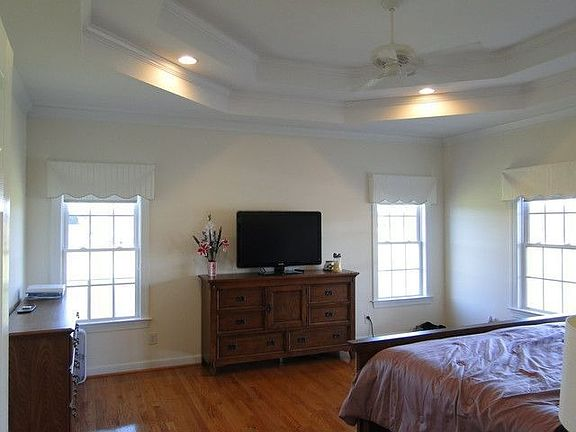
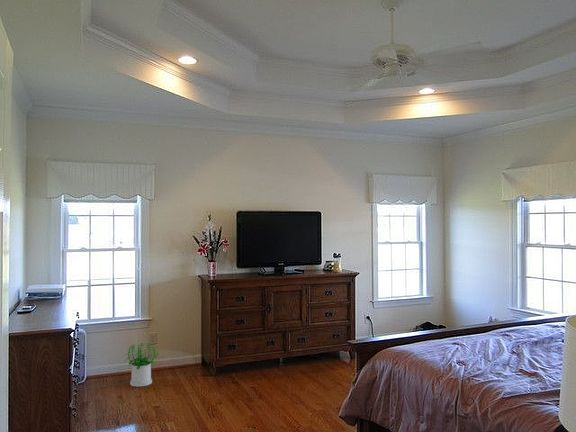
+ potted plant (140, 362)
